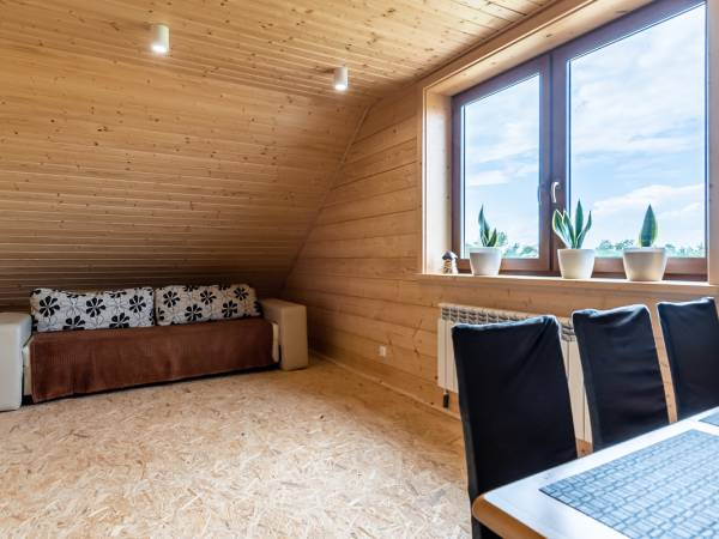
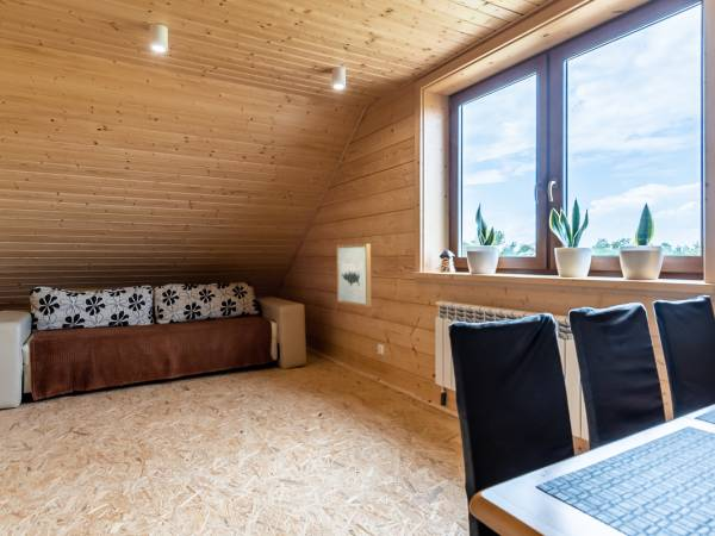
+ wall art (353, 274)
